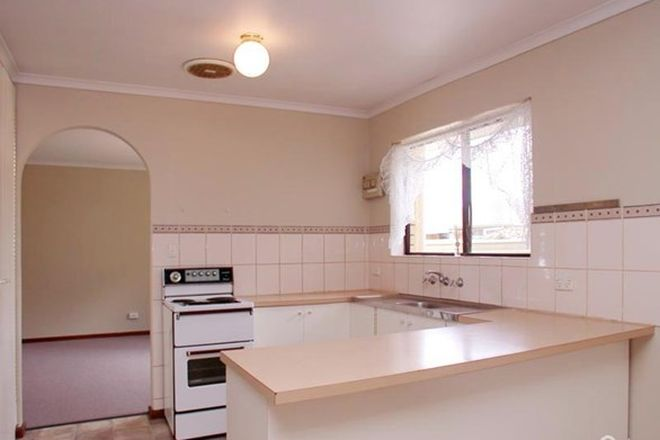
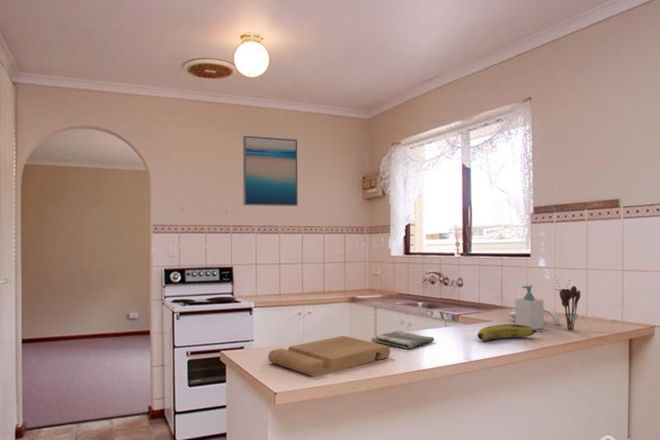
+ wall art (270, 171)
+ utensil holder (569, 307)
+ cutting board (330, 354)
+ dish towel (402, 338)
+ spoon rest (544, 310)
+ fruit (508, 333)
+ soap bottle (529, 306)
